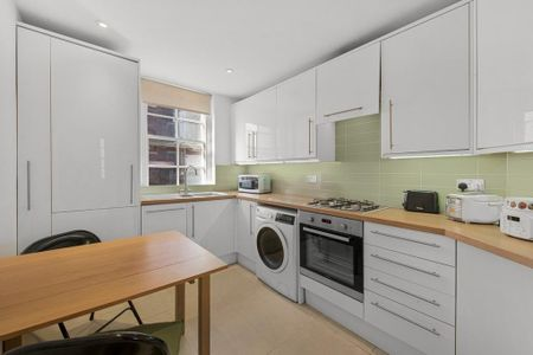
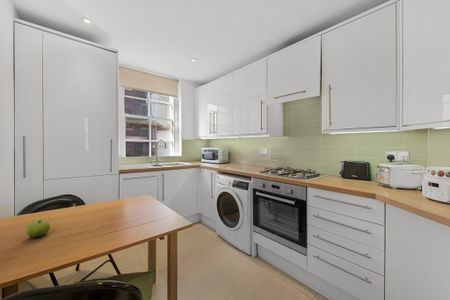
+ fruit (38, 227)
